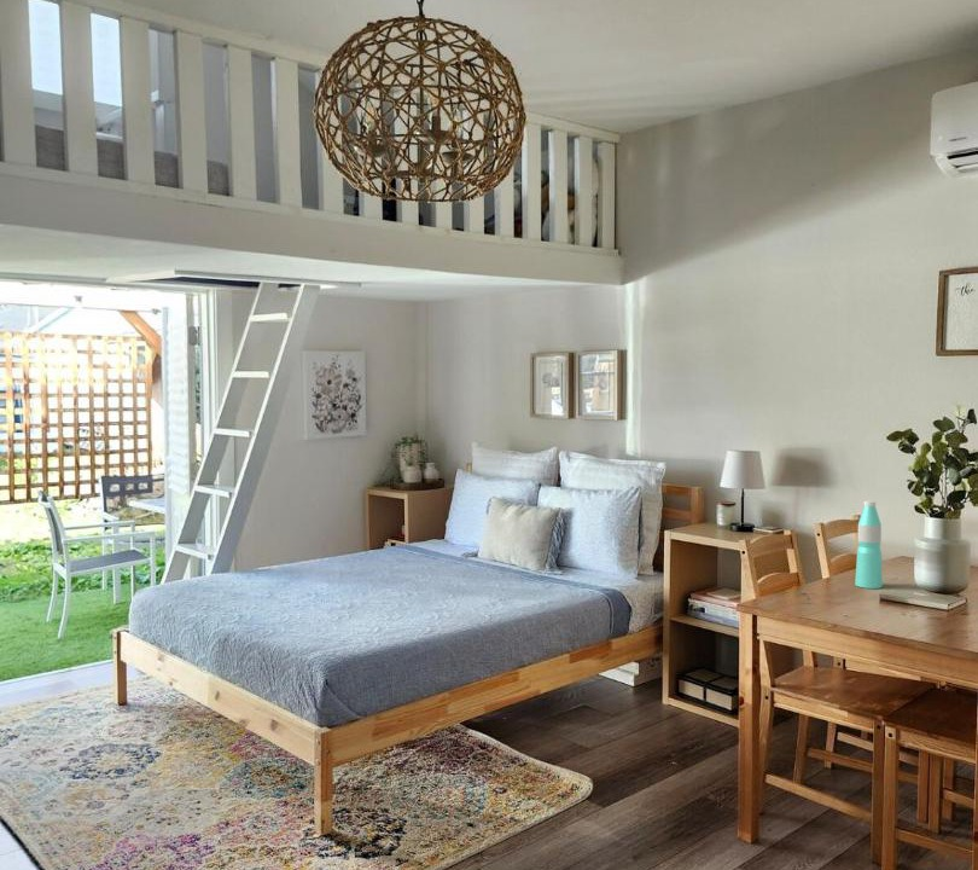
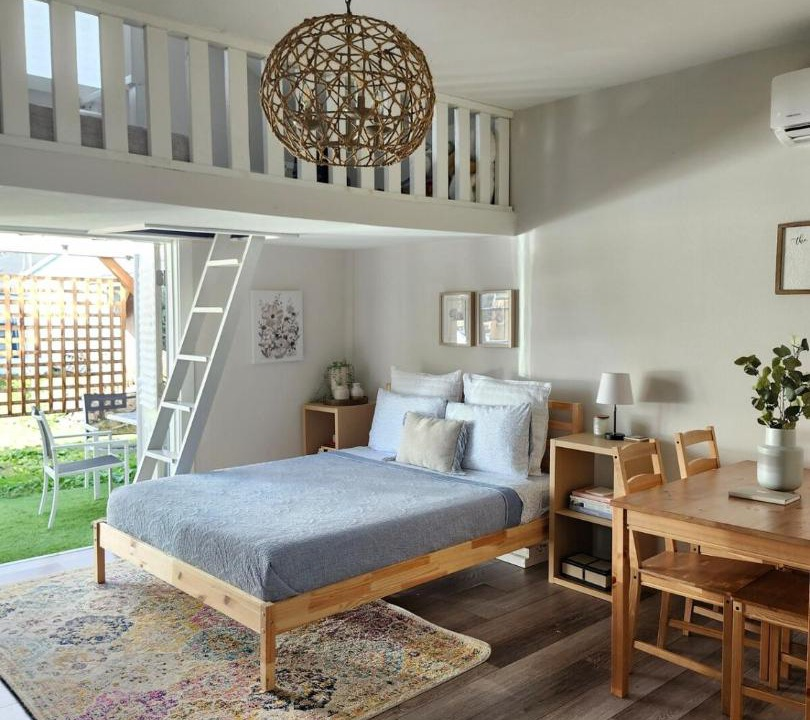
- water bottle (869, 543)
